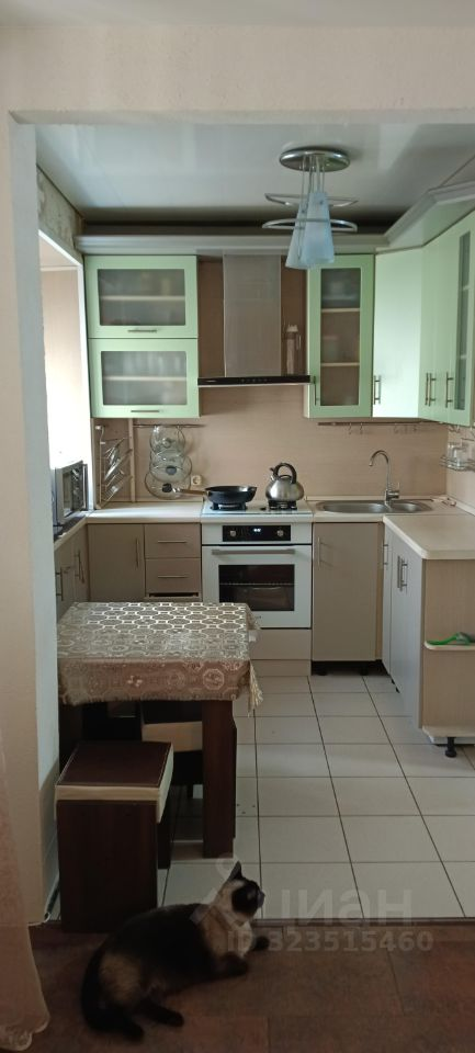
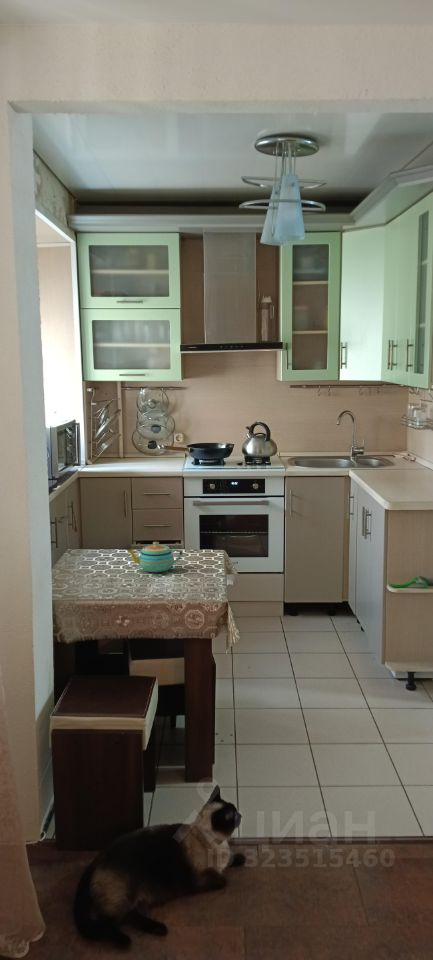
+ teapot (154, 555)
